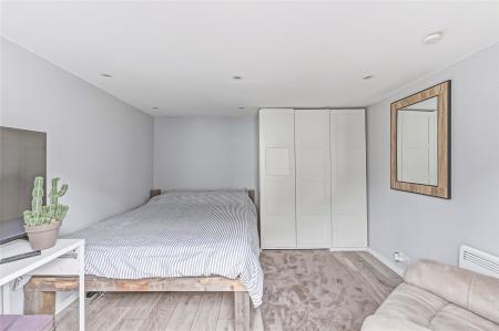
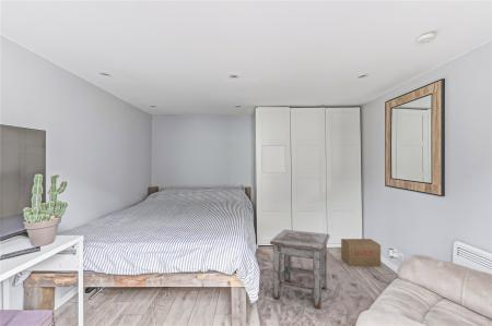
+ cardboard box (360, 251)
+ stool (301, 268)
